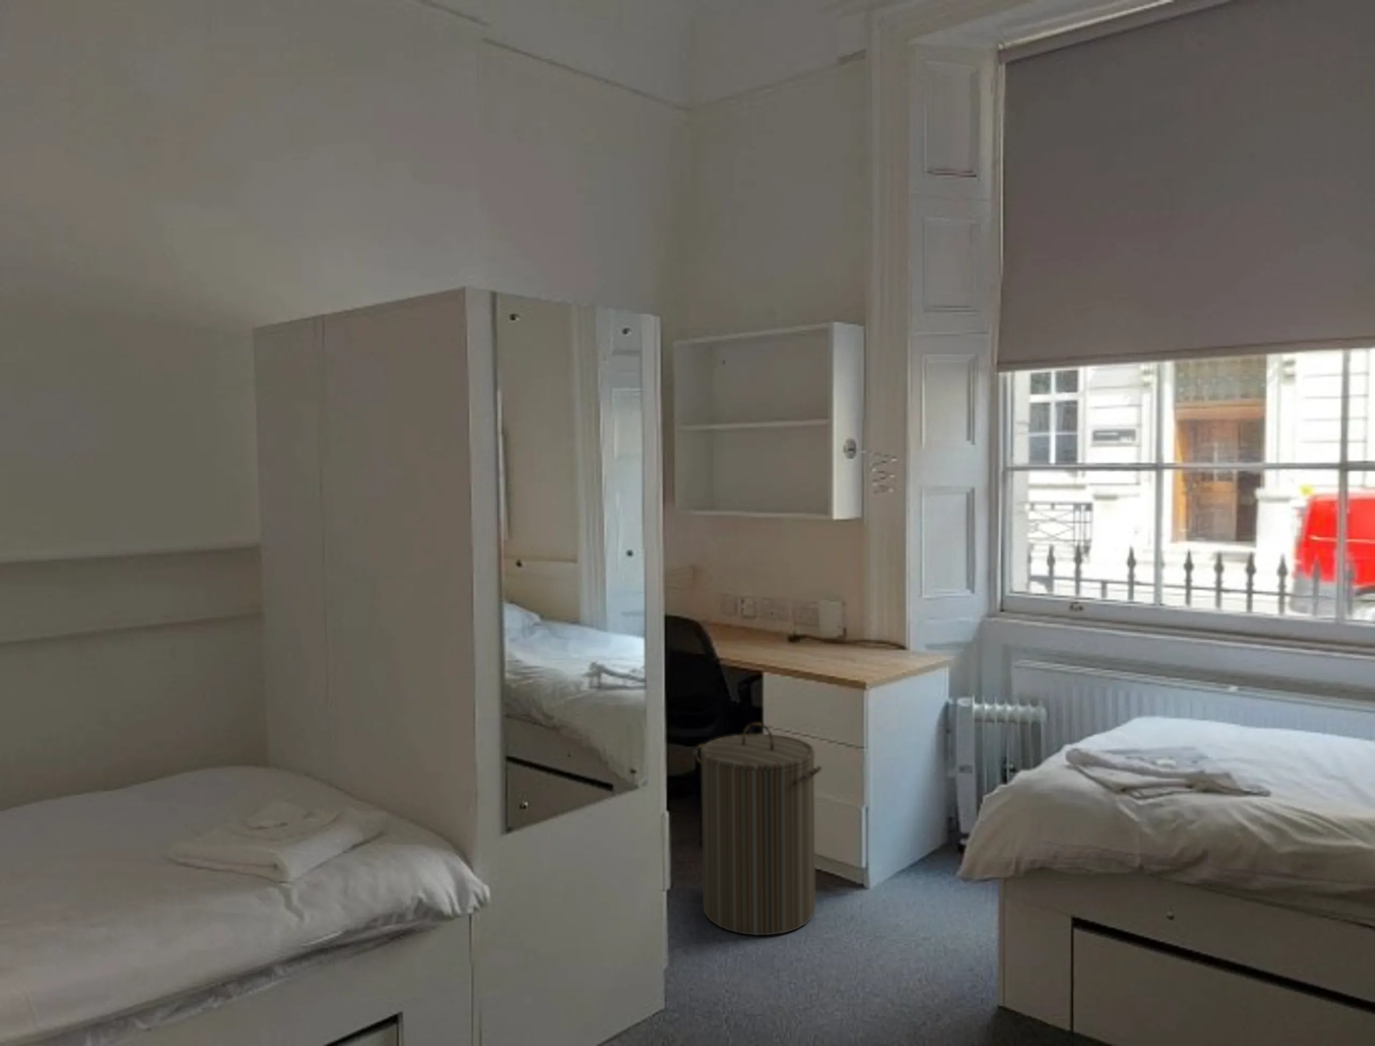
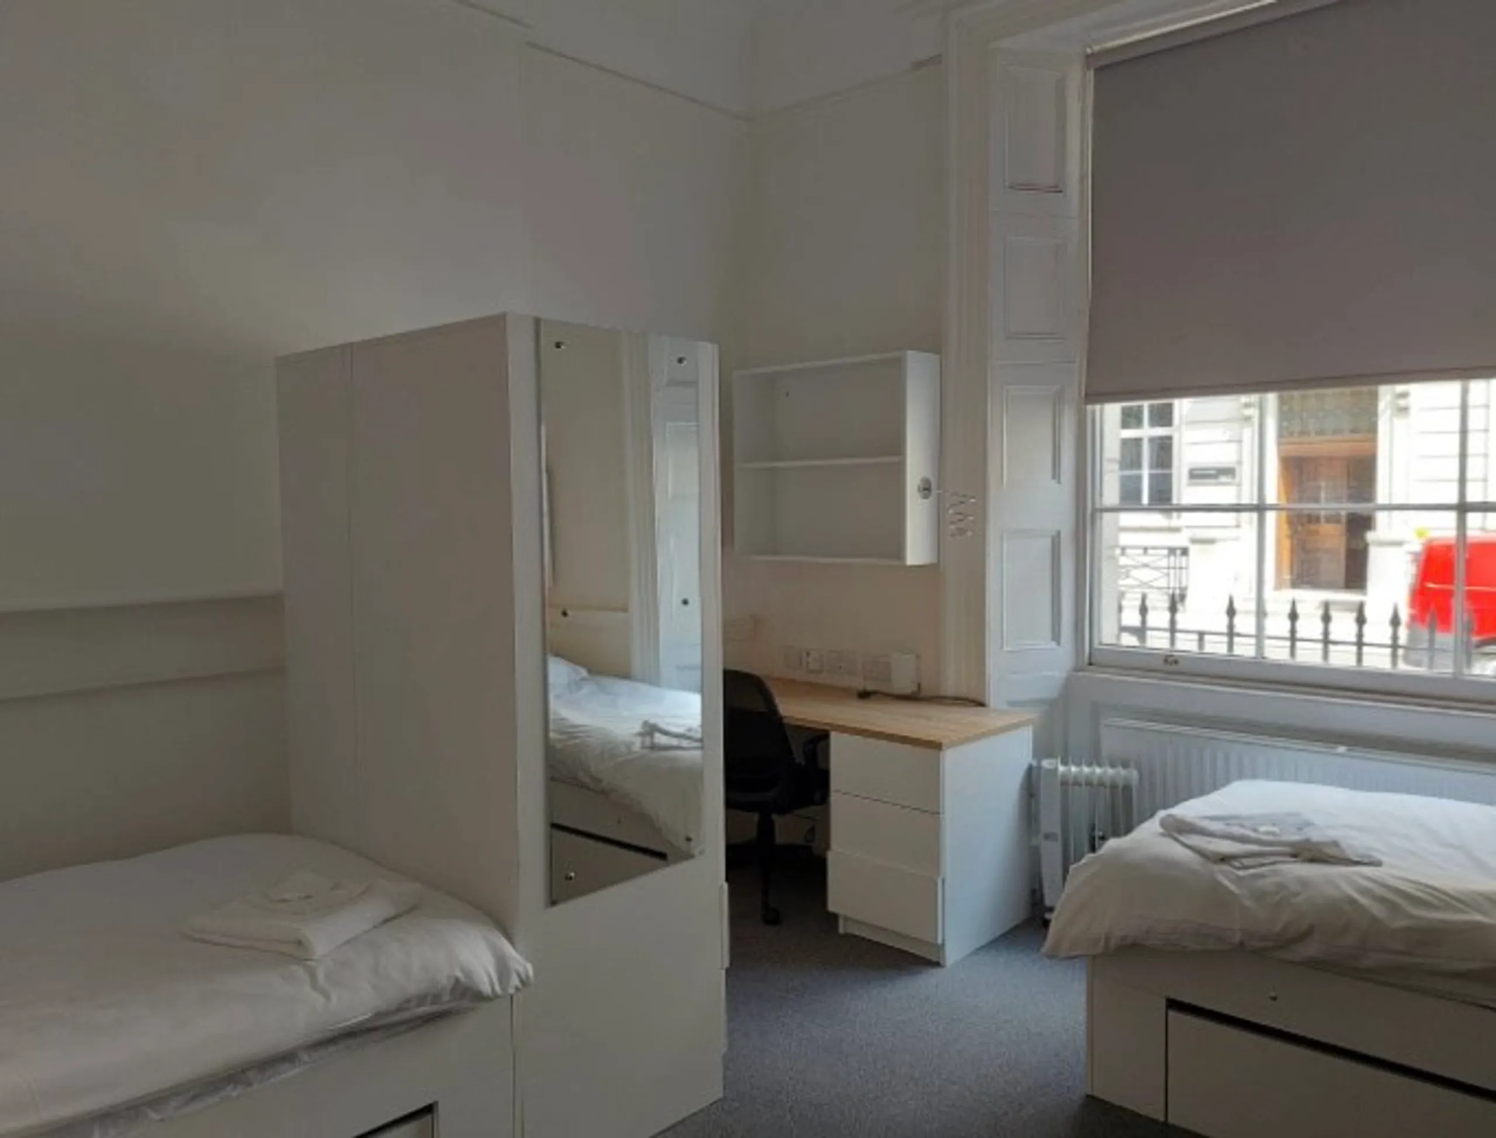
- laundry hamper (757, 816)
